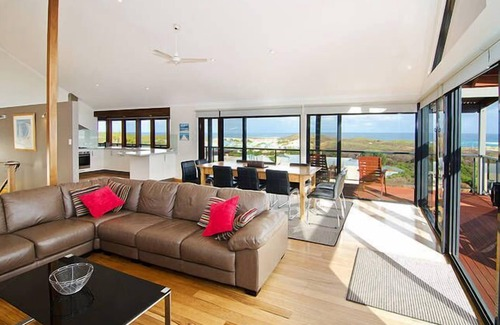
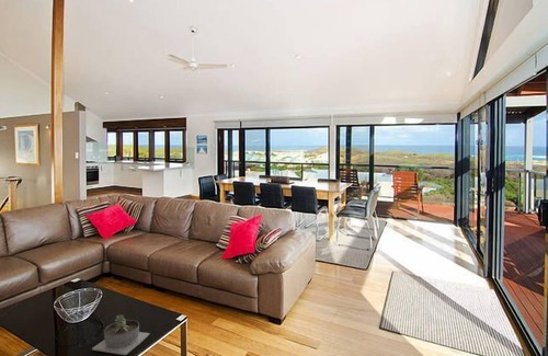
+ succulent planter (122, 329)
